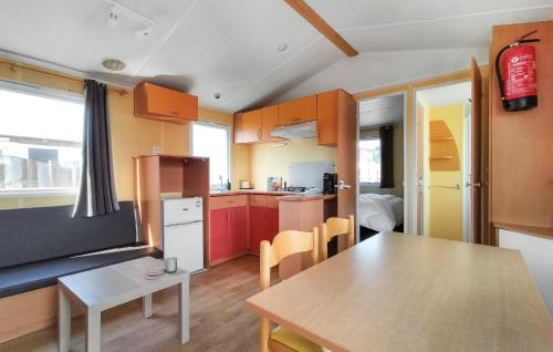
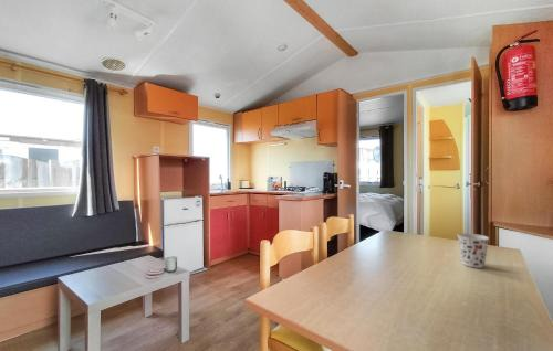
+ cup (472, 249)
